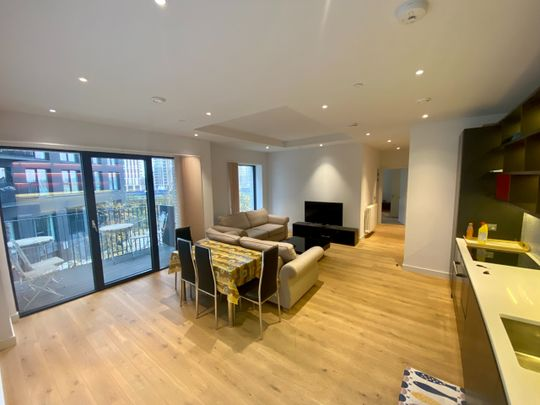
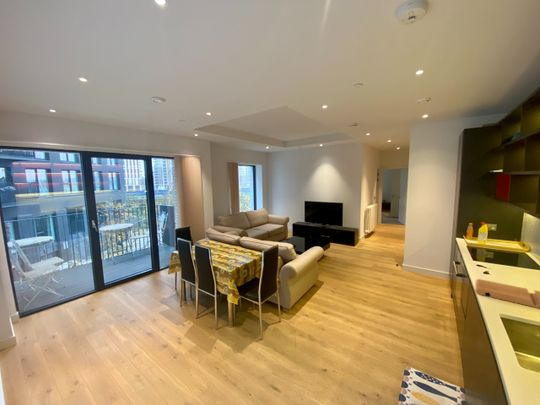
+ cutting board (509, 292)
